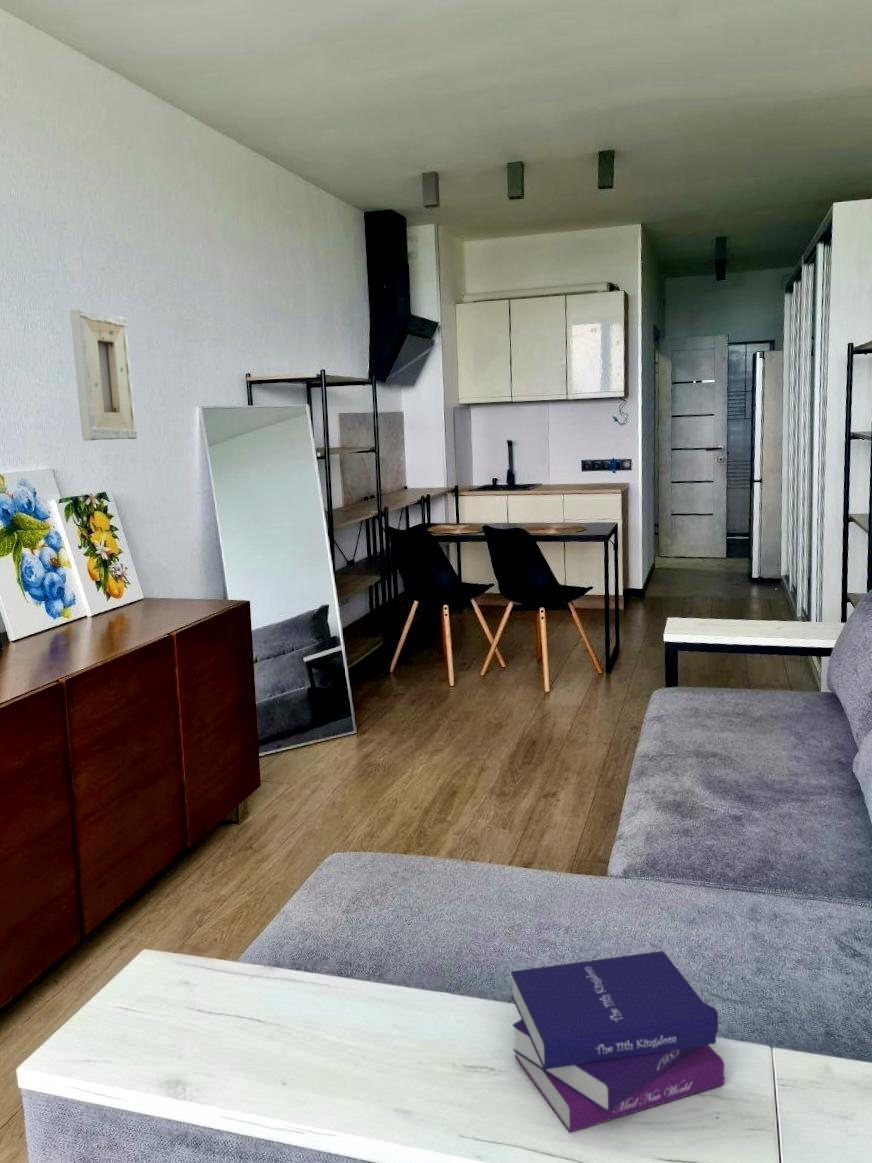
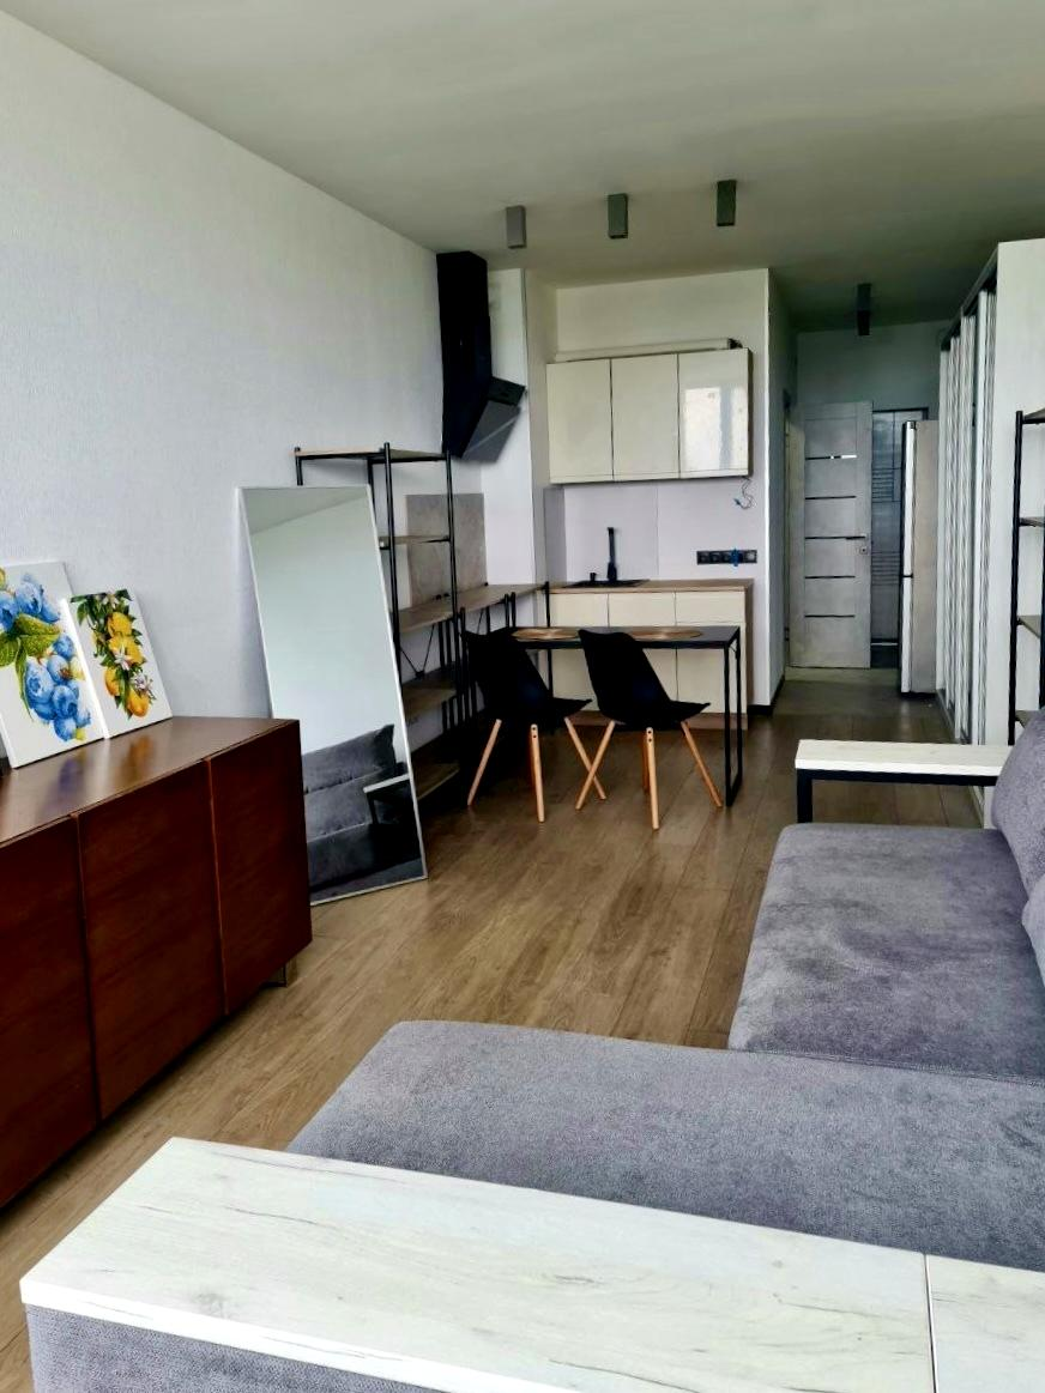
- wall sculpture (105, 377)
- book (614, 1030)
